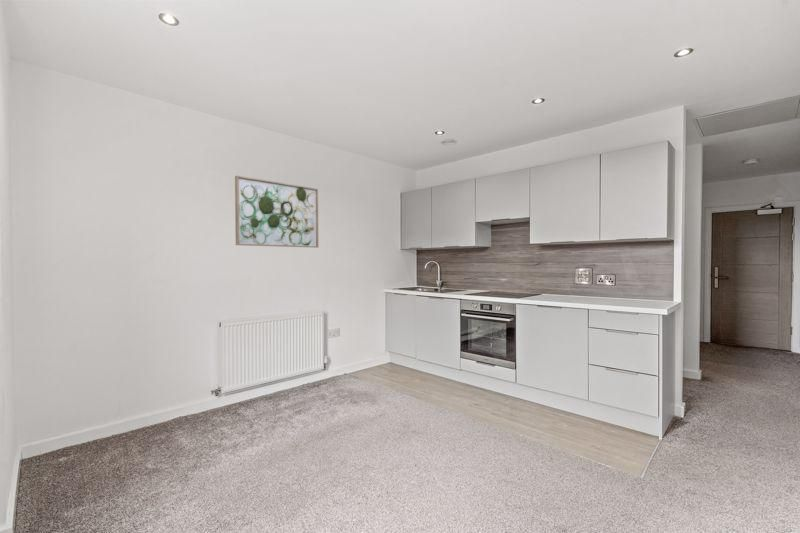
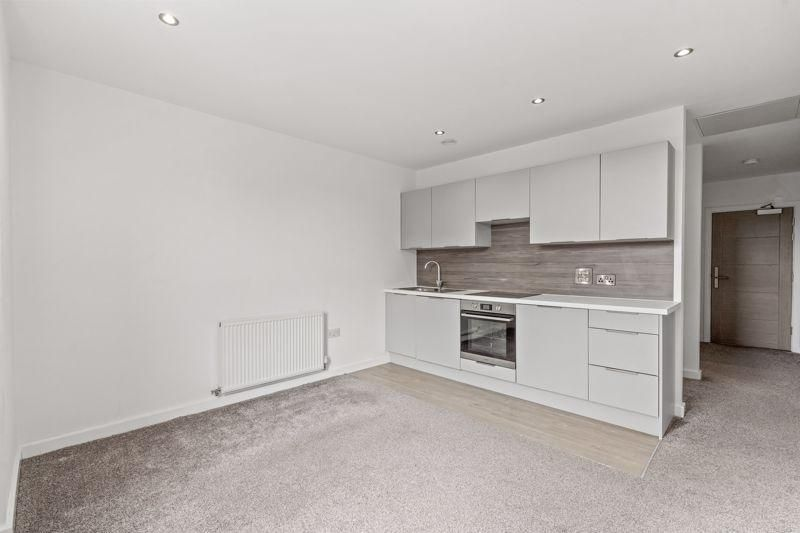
- wall art (280, 214)
